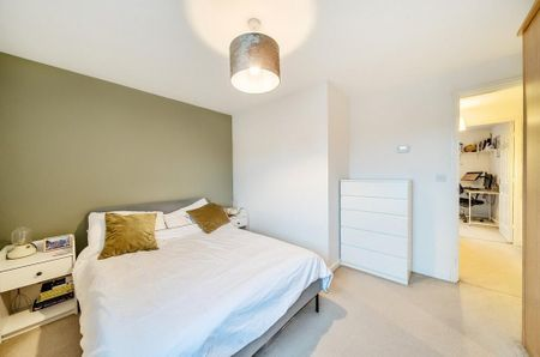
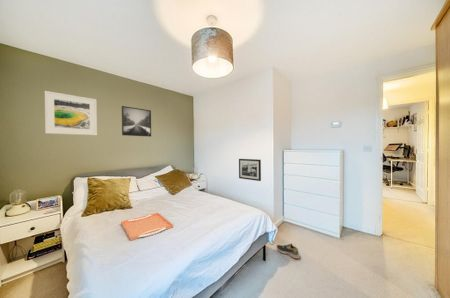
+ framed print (72, 114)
+ serving tray (146, 224)
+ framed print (137, 122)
+ picture frame (249, 169)
+ shoe (288, 248)
